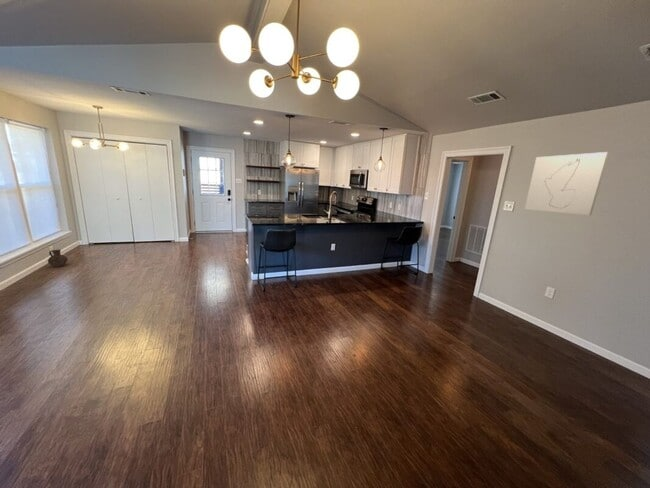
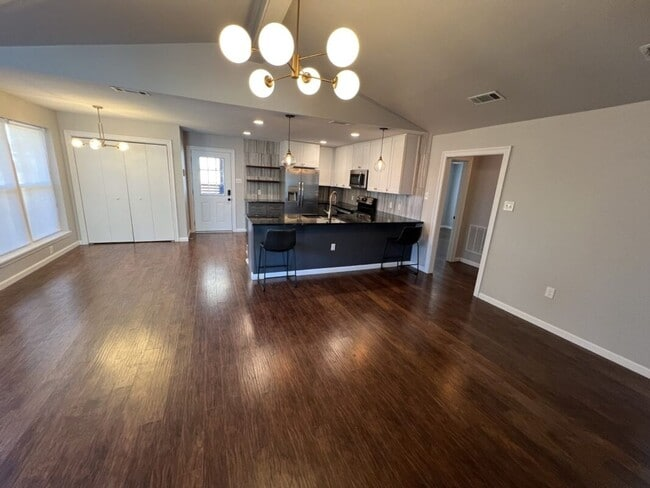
- wall art (561, 184)
- ceramic jug (57, 257)
